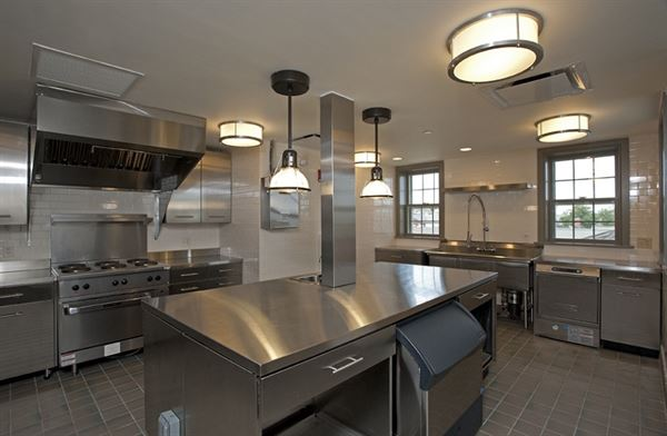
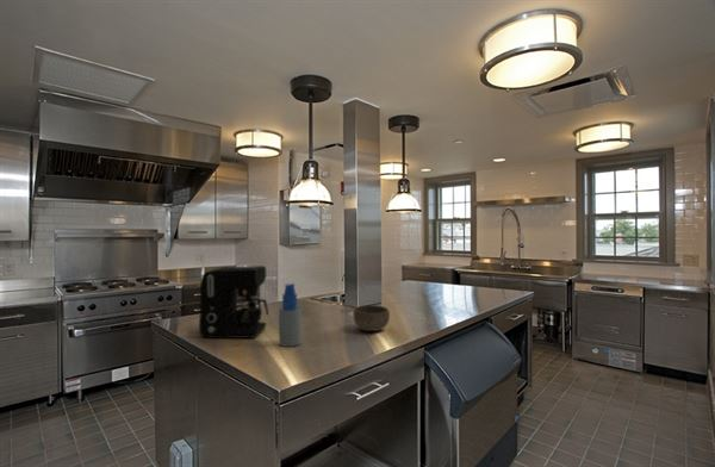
+ spray bottle (290, 313)
+ bowl (371, 318)
+ coffee maker (236, 300)
